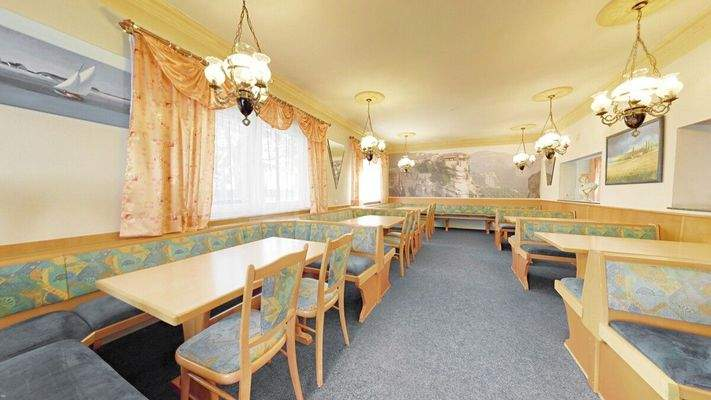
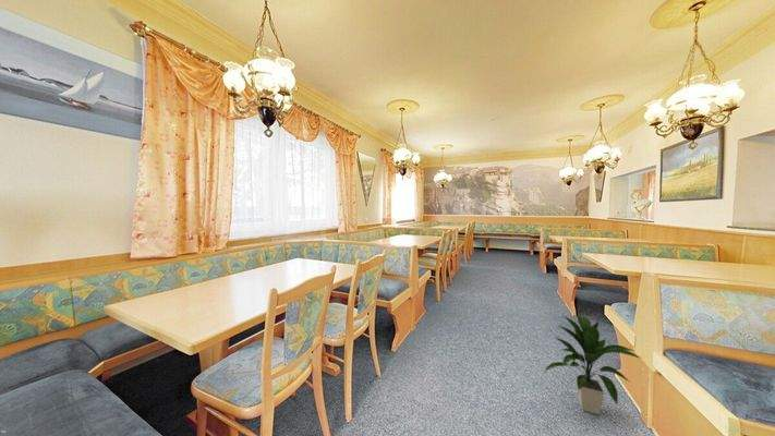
+ indoor plant (585, 360)
